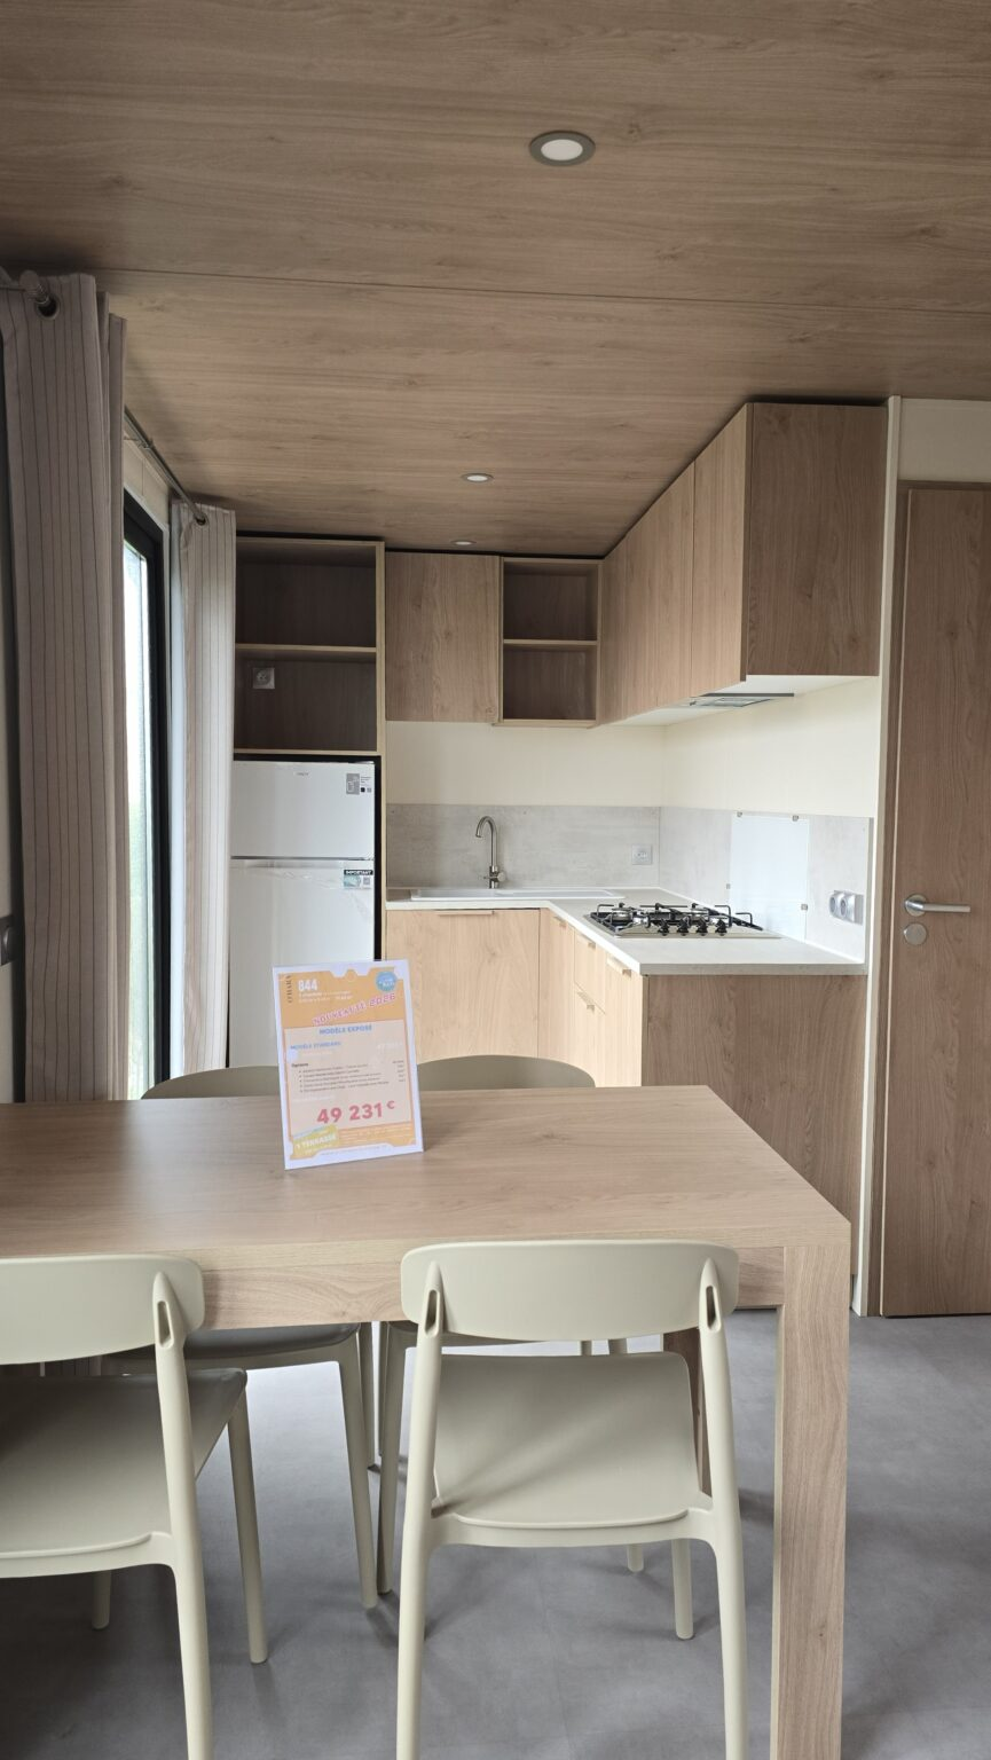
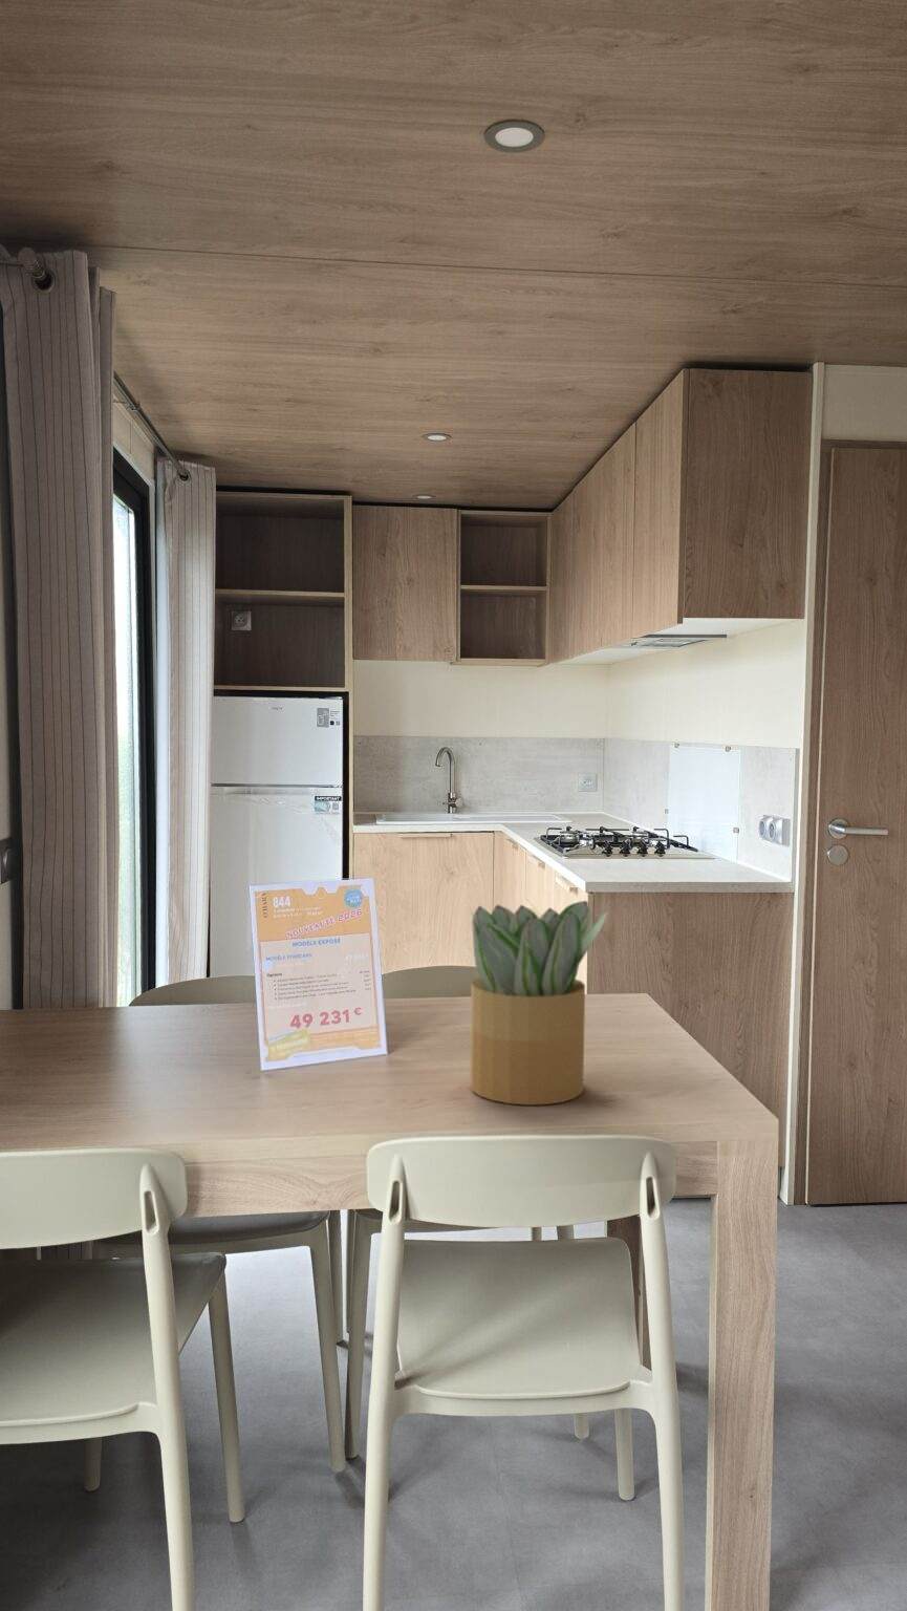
+ potted plant (535, 996)
